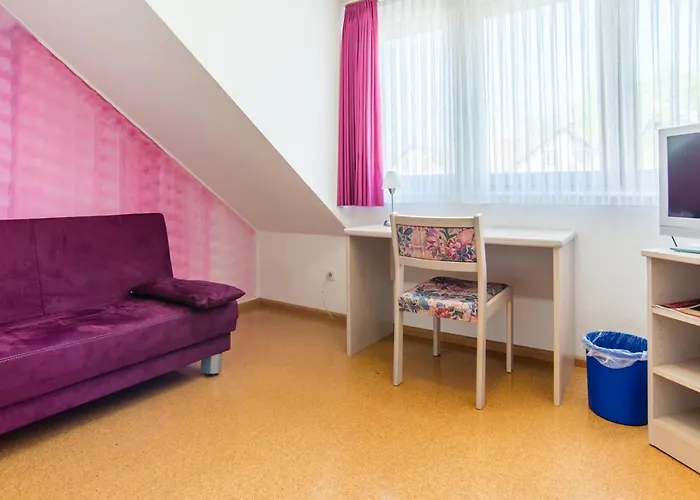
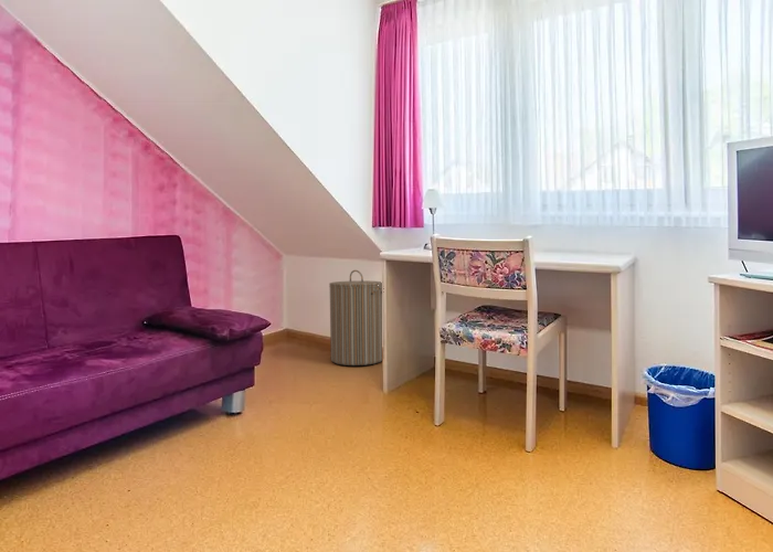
+ laundry hamper (357, 315)
